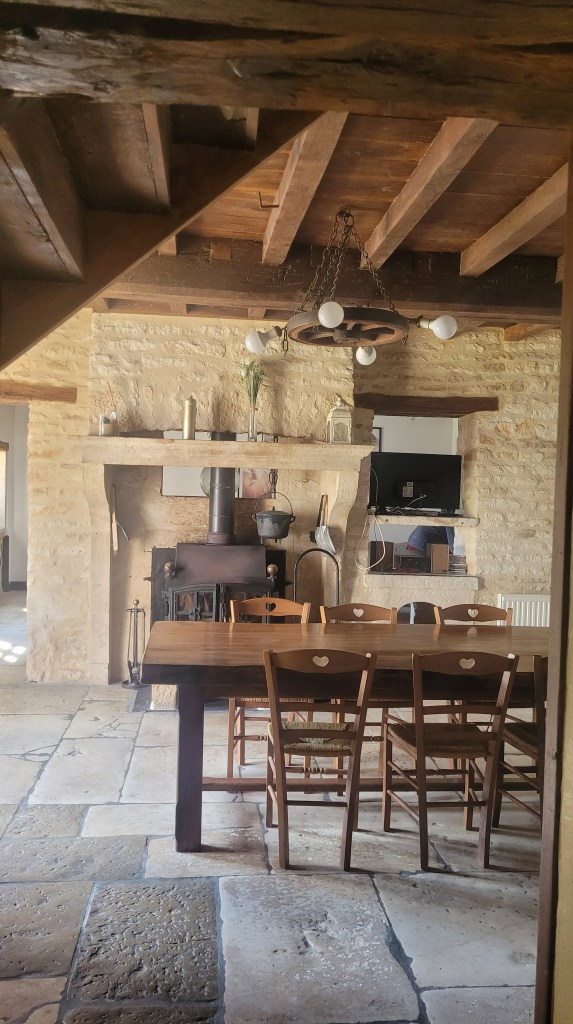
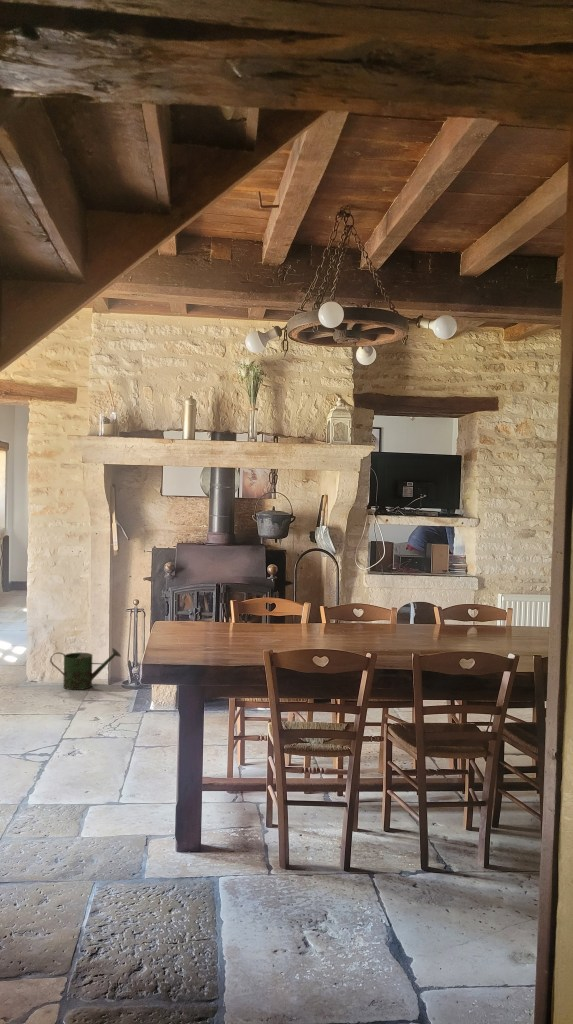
+ watering can (85, 667)
